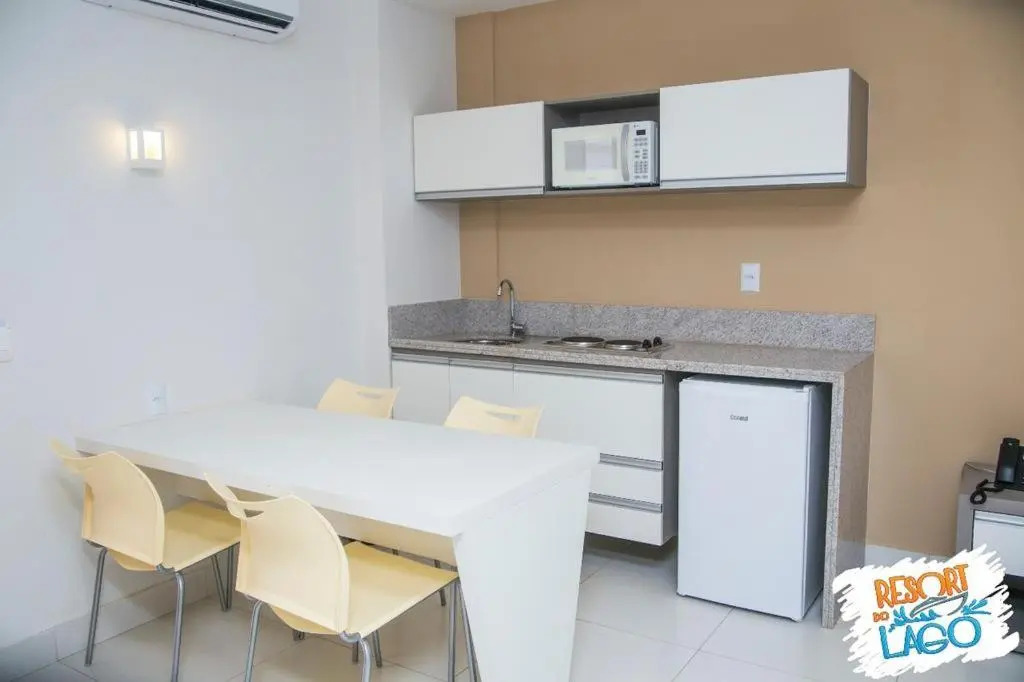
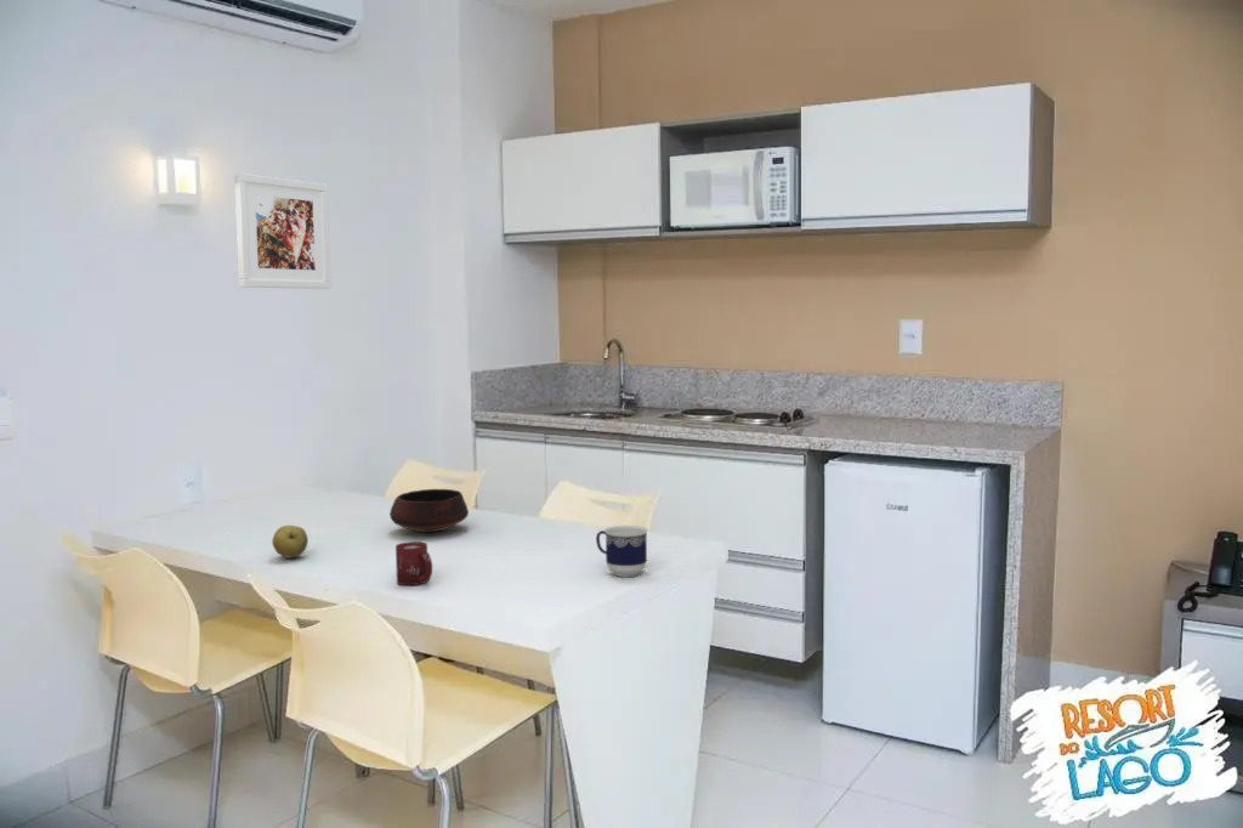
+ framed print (284, 233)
+ cup (620, 550)
+ fruit (289, 541)
+ bowl (430, 512)
+ cup (416, 563)
